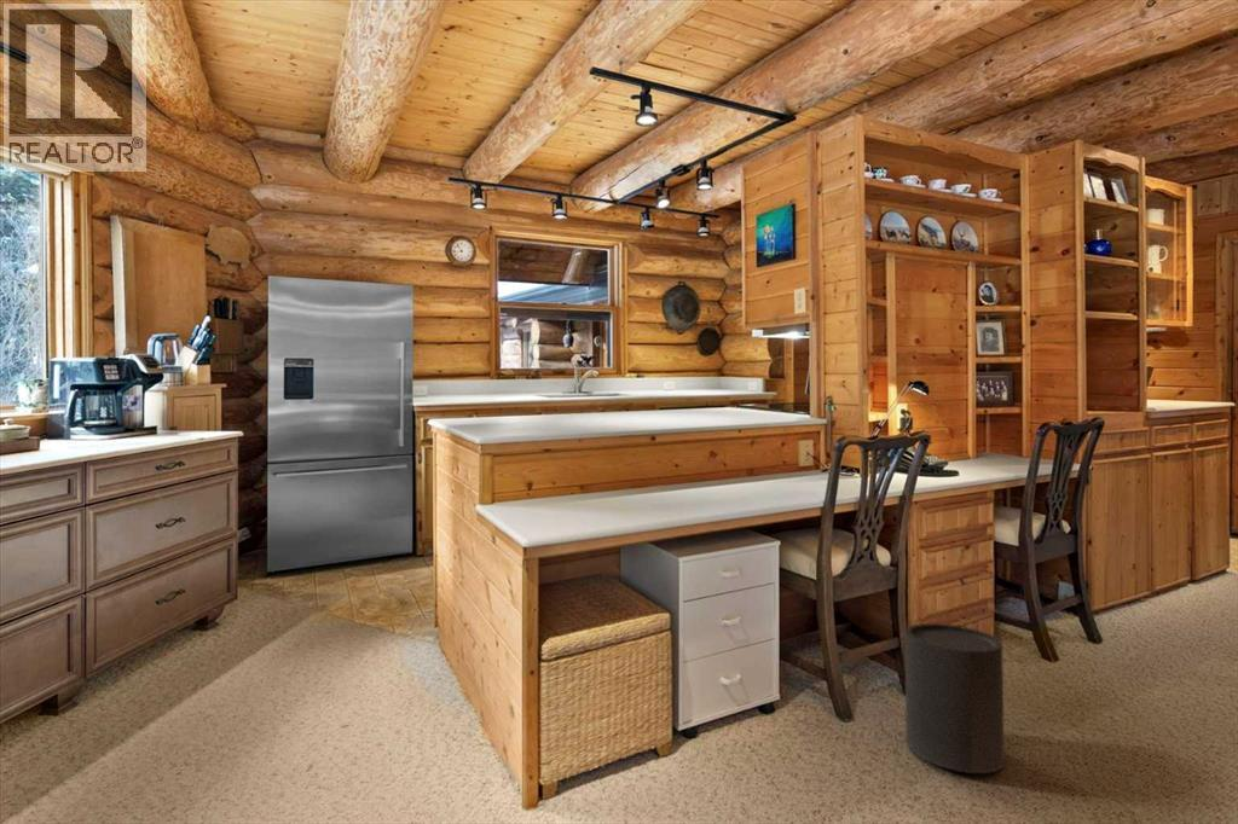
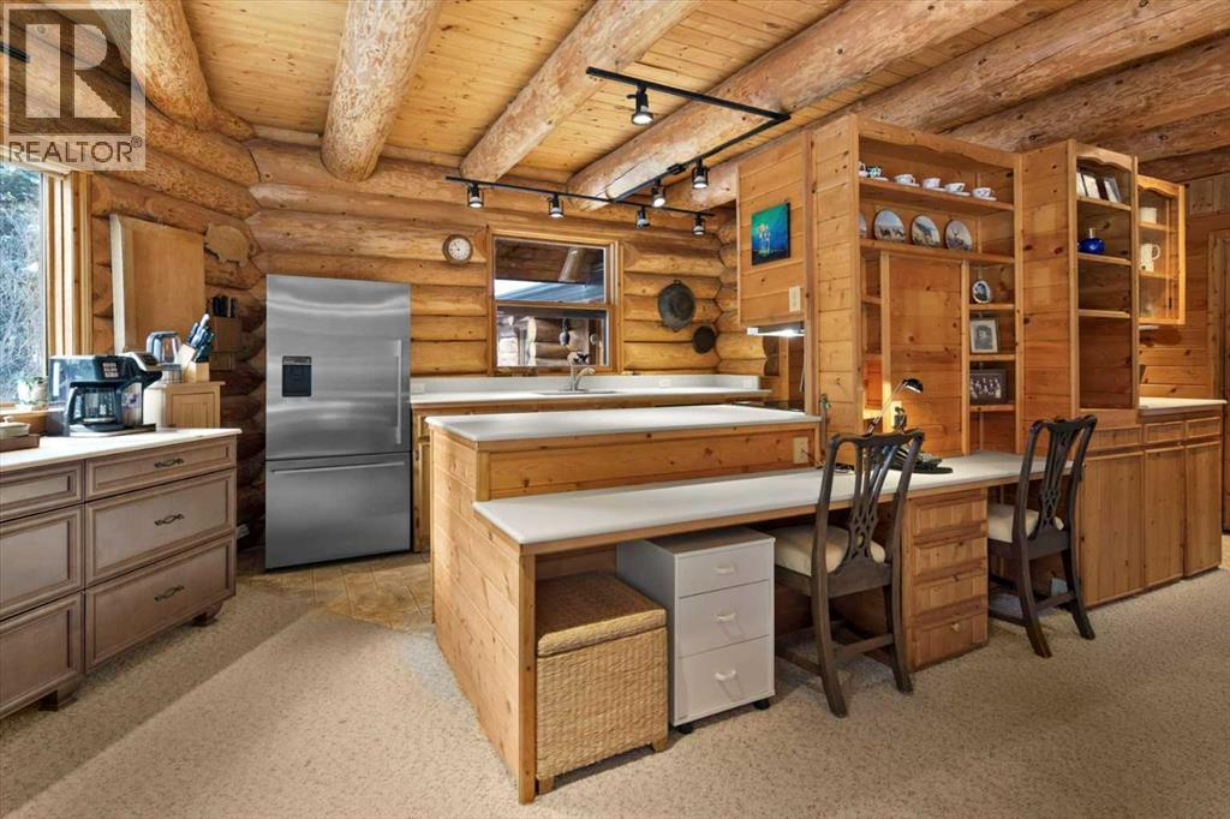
- trash can (953, 692)
